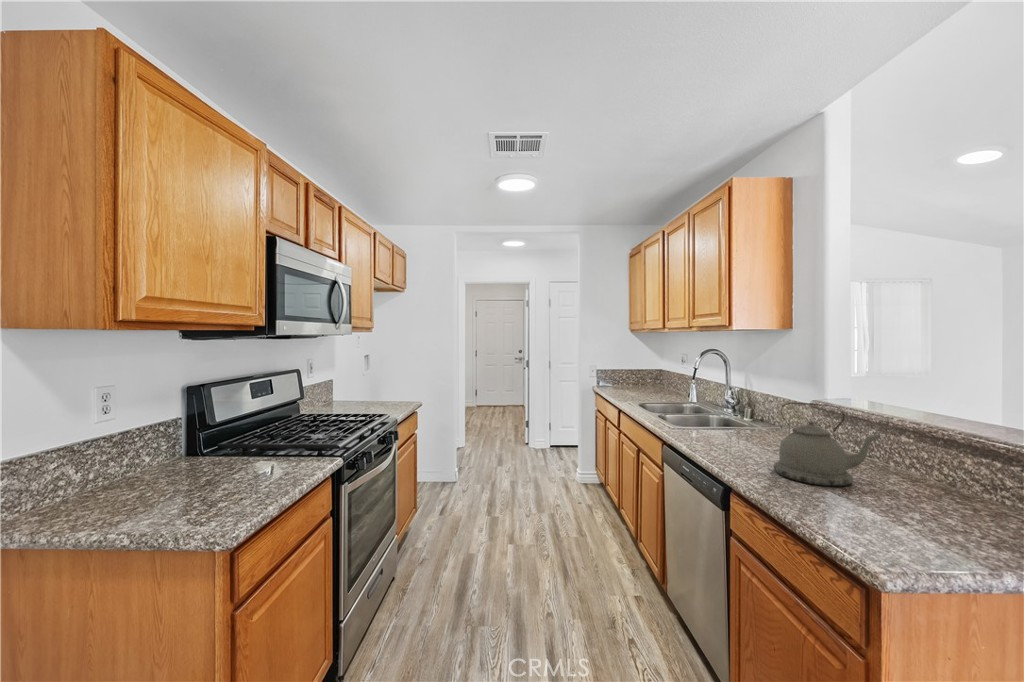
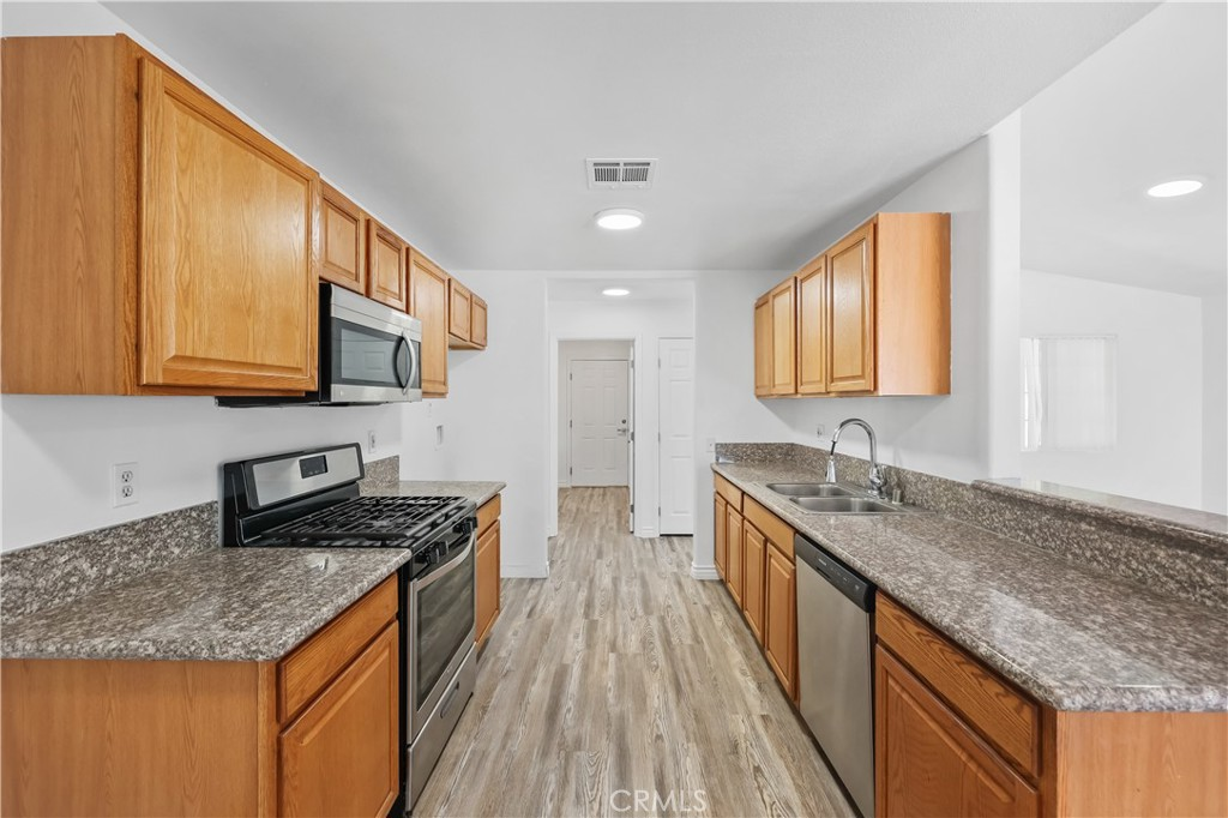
- kettle (816, 439)
